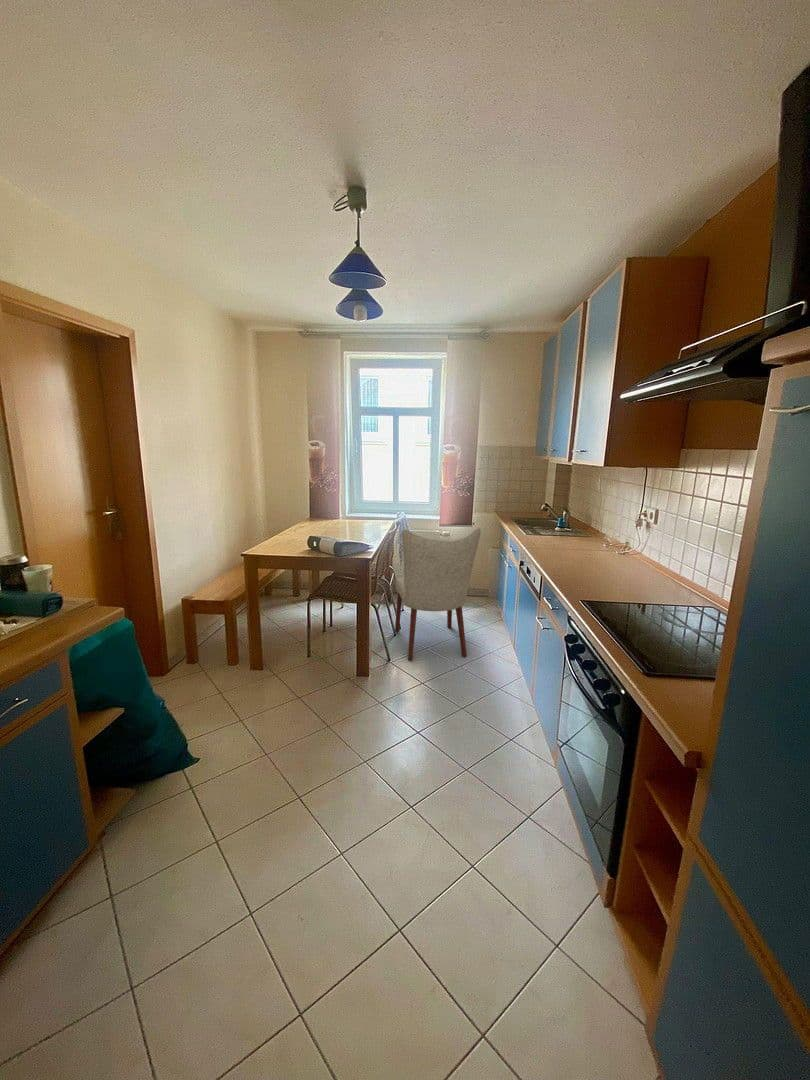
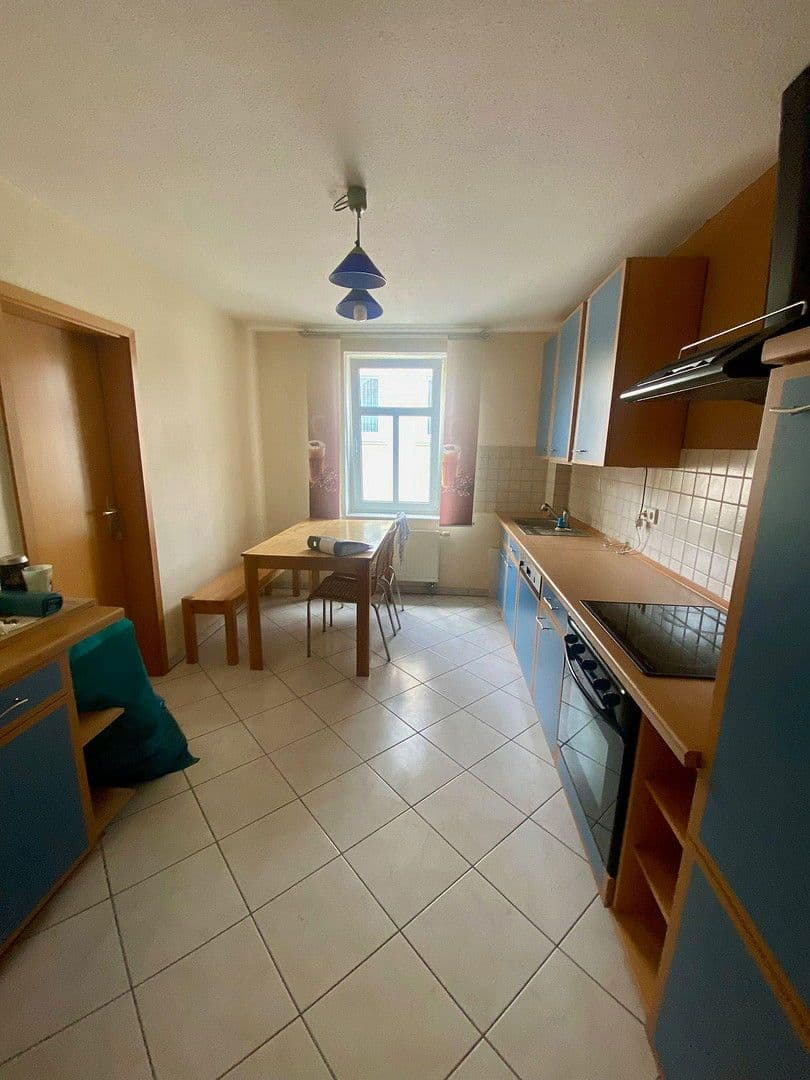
- chair (433, 586)
